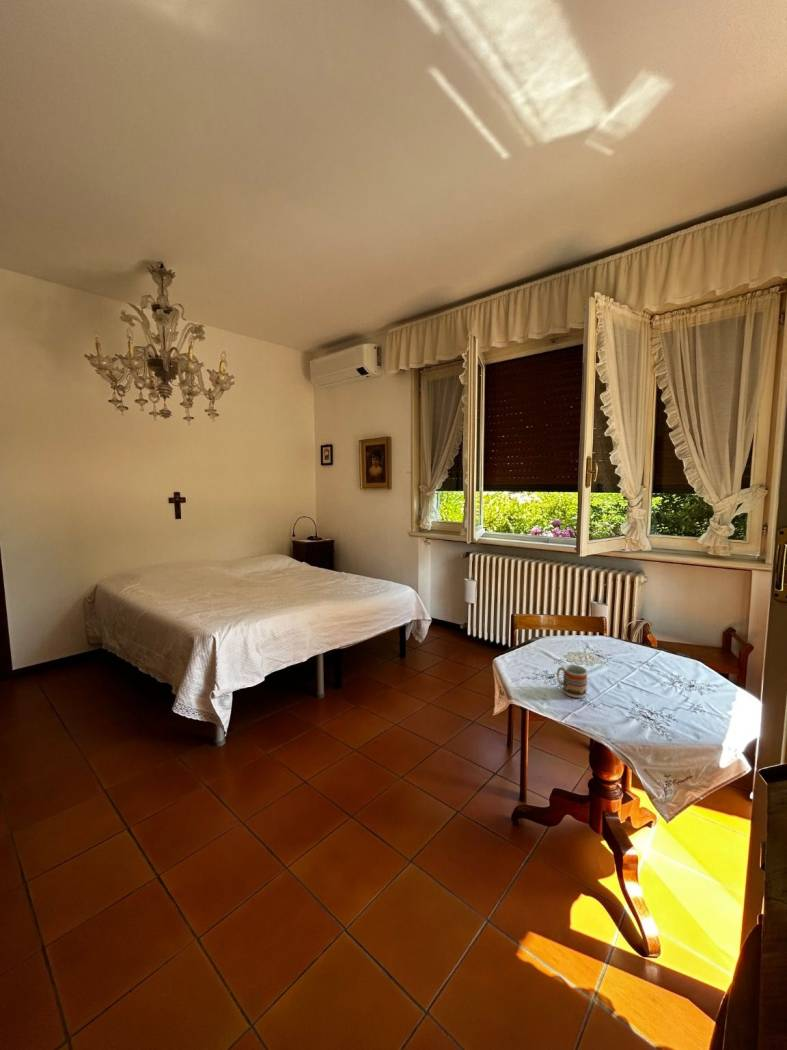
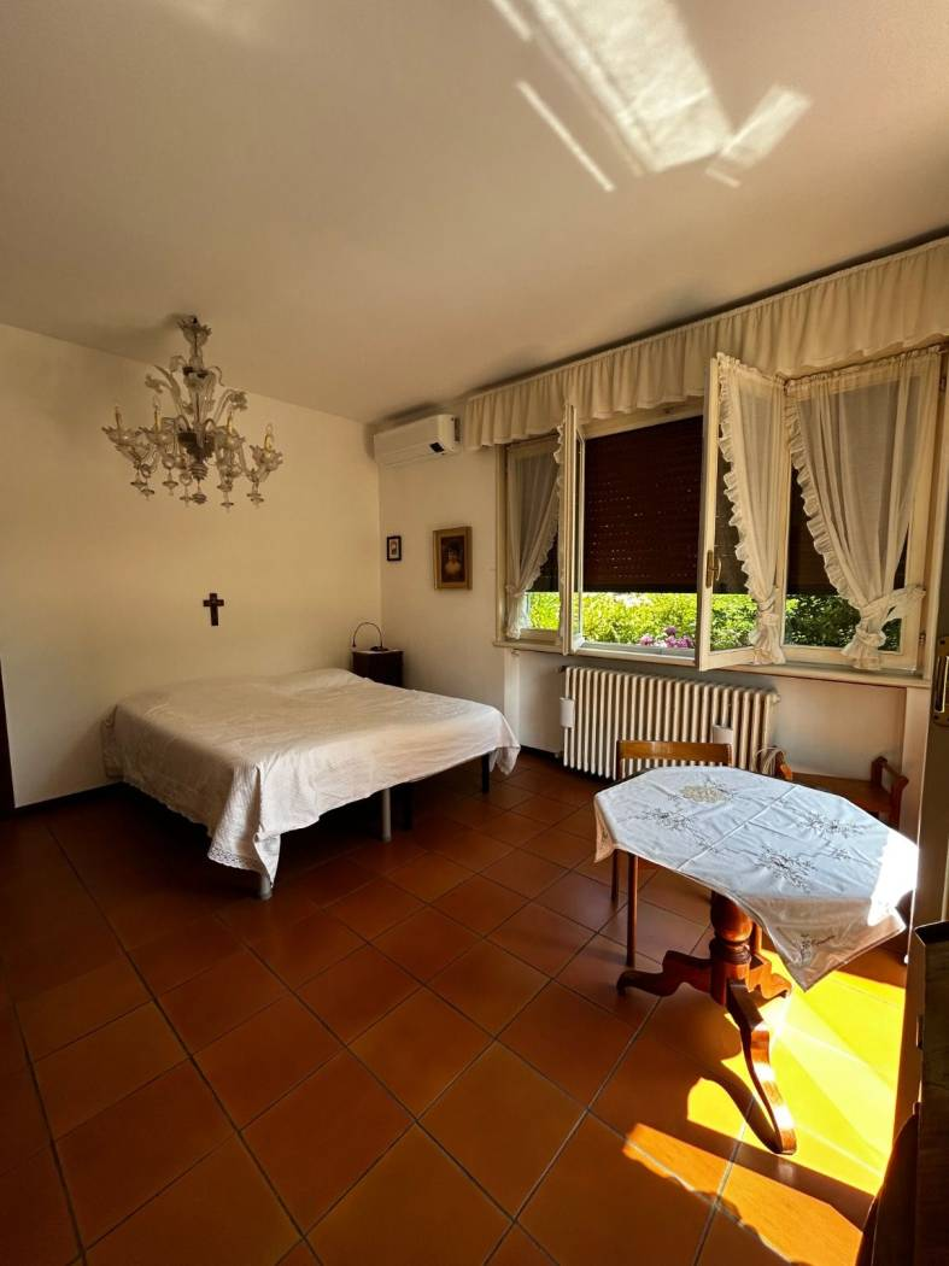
- cup (570, 679)
